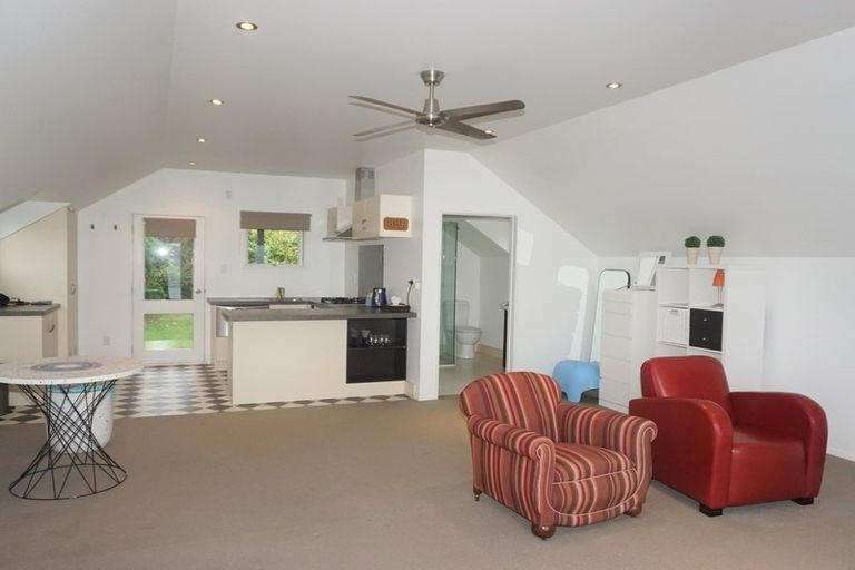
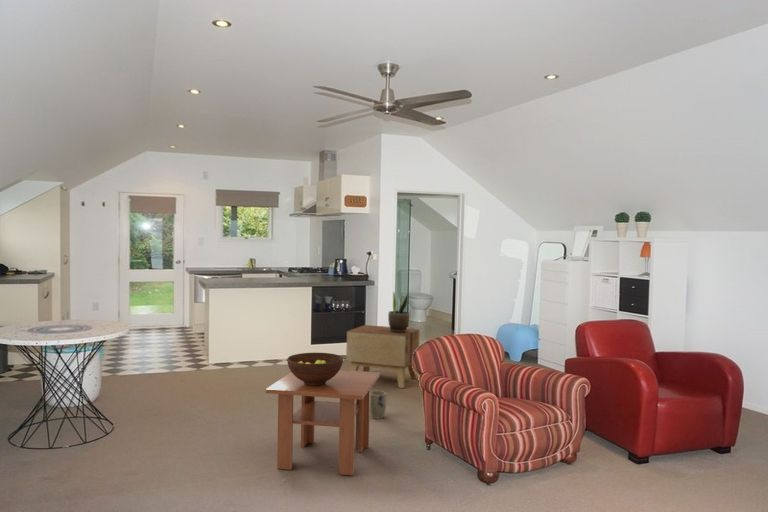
+ plant pot (377, 405)
+ fruit bowl (315, 370)
+ potted plant (399, 311)
+ side table (383, 354)
+ coffee table (326, 418)
